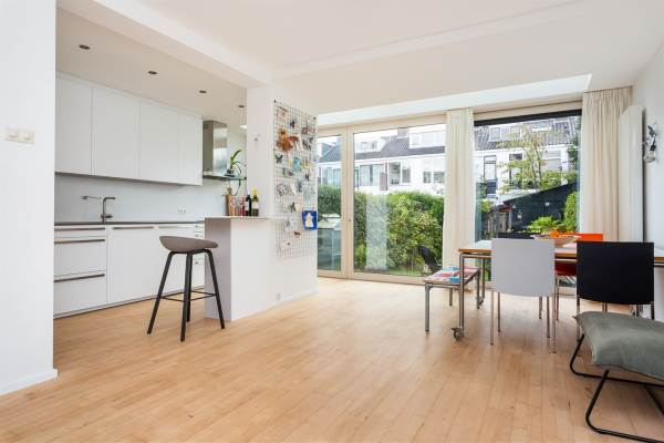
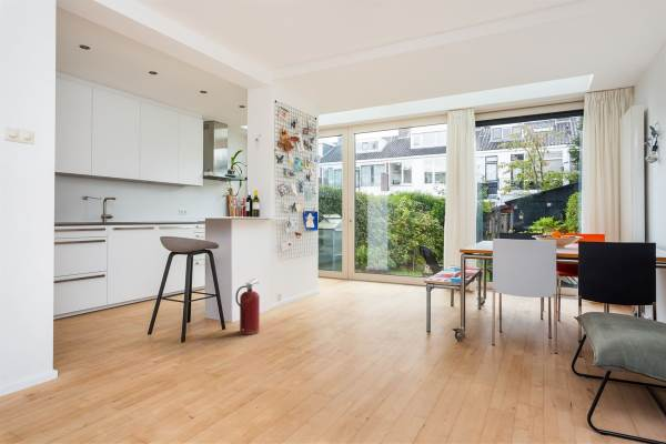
+ fire extinguisher (246, 306)
